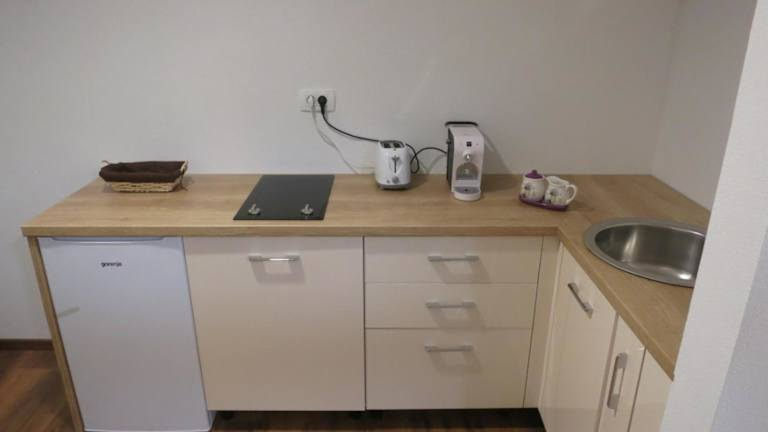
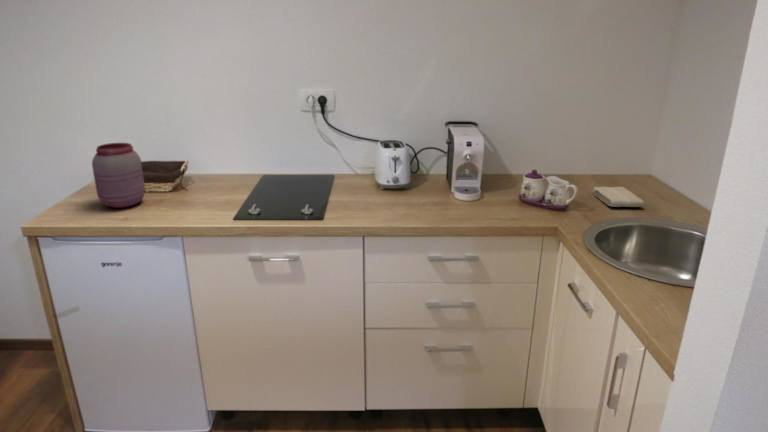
+ jar (118, 175)
+ washcloth (617, 196)
